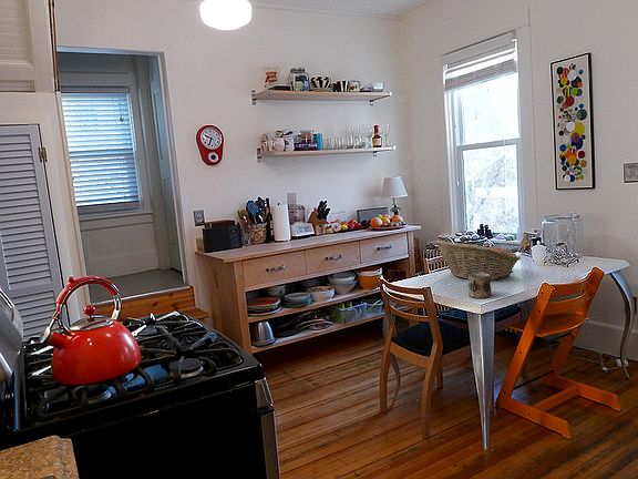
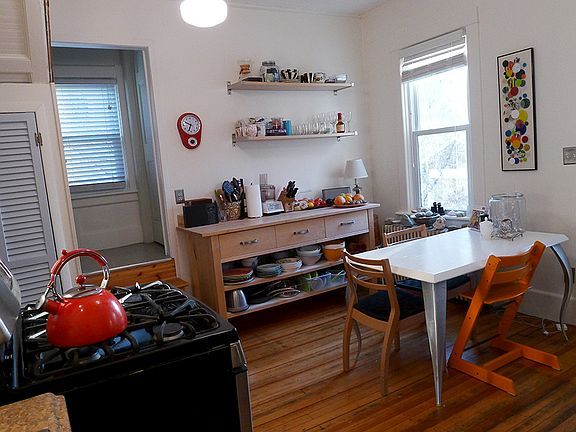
- mug (478, 284)
- fruit basket (475, 256)
